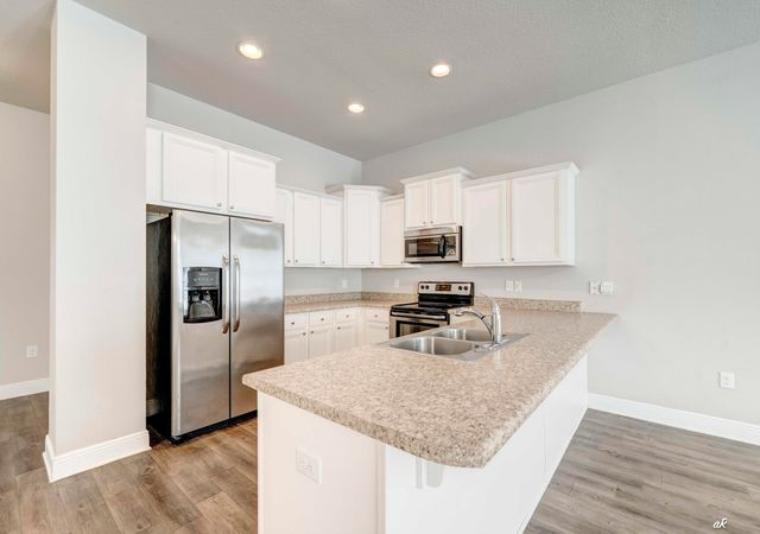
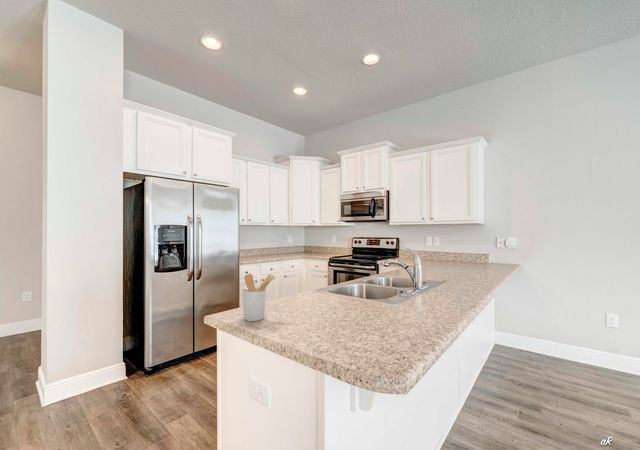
+ utensil holder (259, 295)
